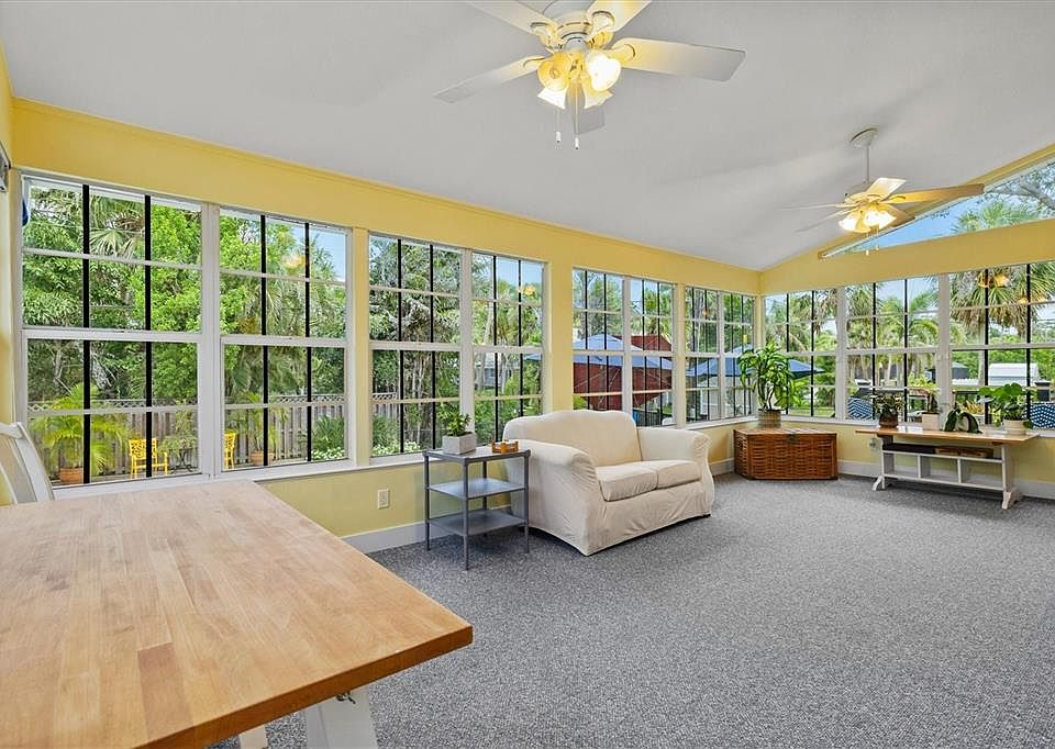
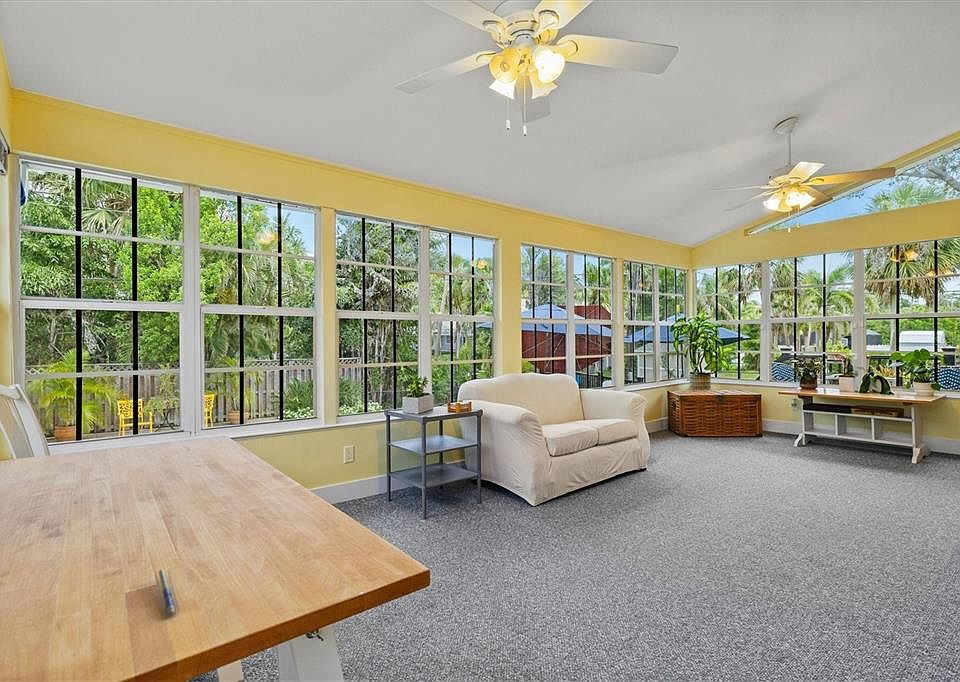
+ pen (166, 589)
